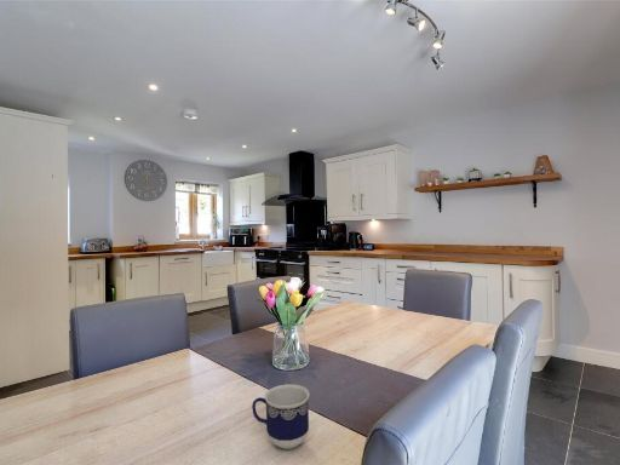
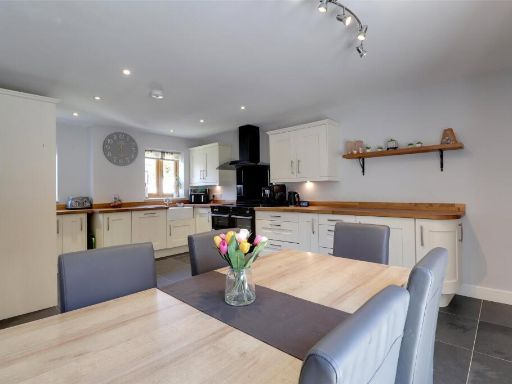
- cup (281, 417)
